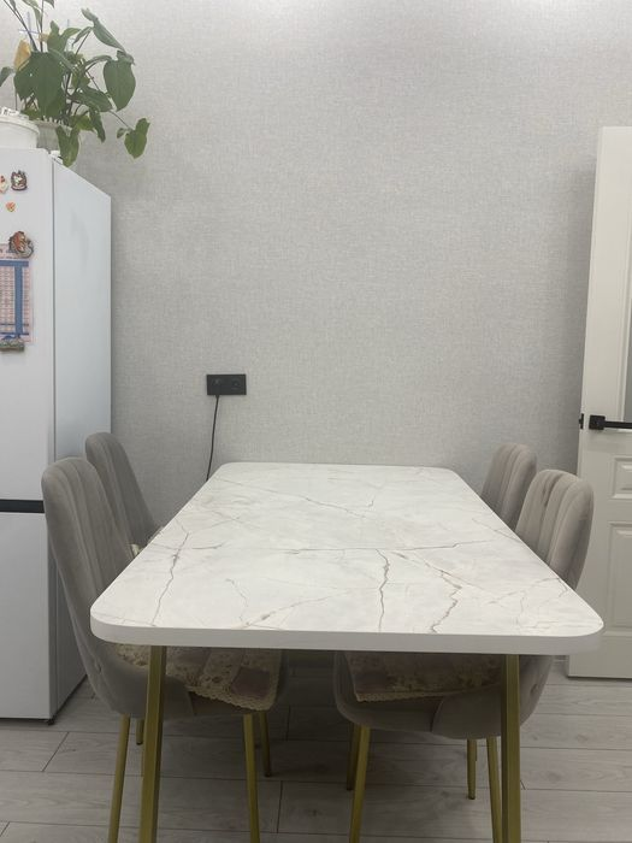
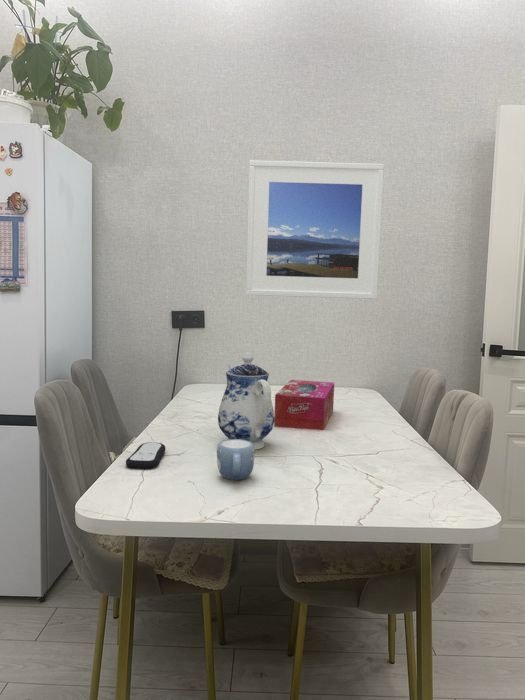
+ tissue box (306, 403)
+ mug (235, 462)
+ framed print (313, 230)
+ remote control (147, 454)
+ teapot (246, 399)
